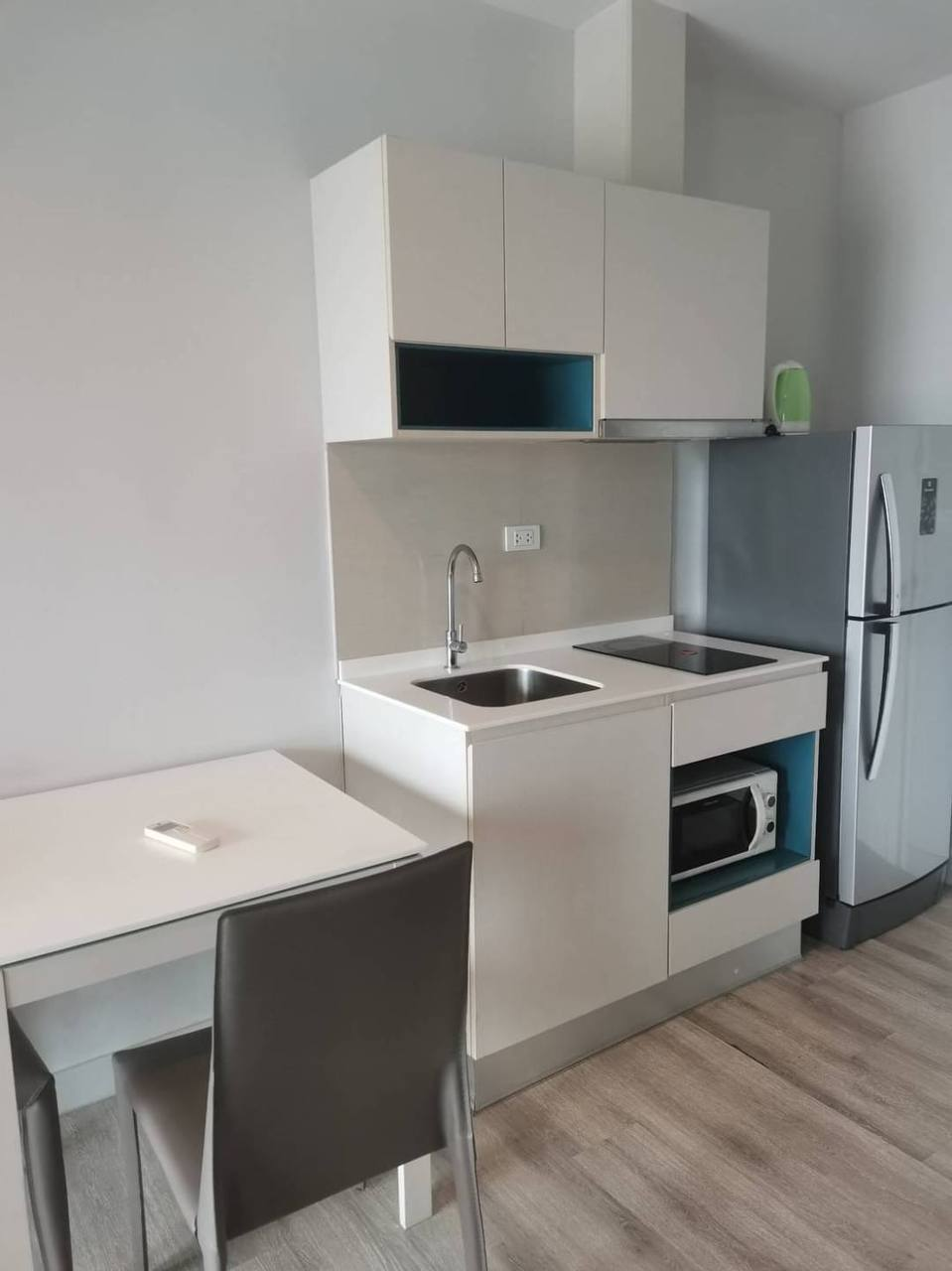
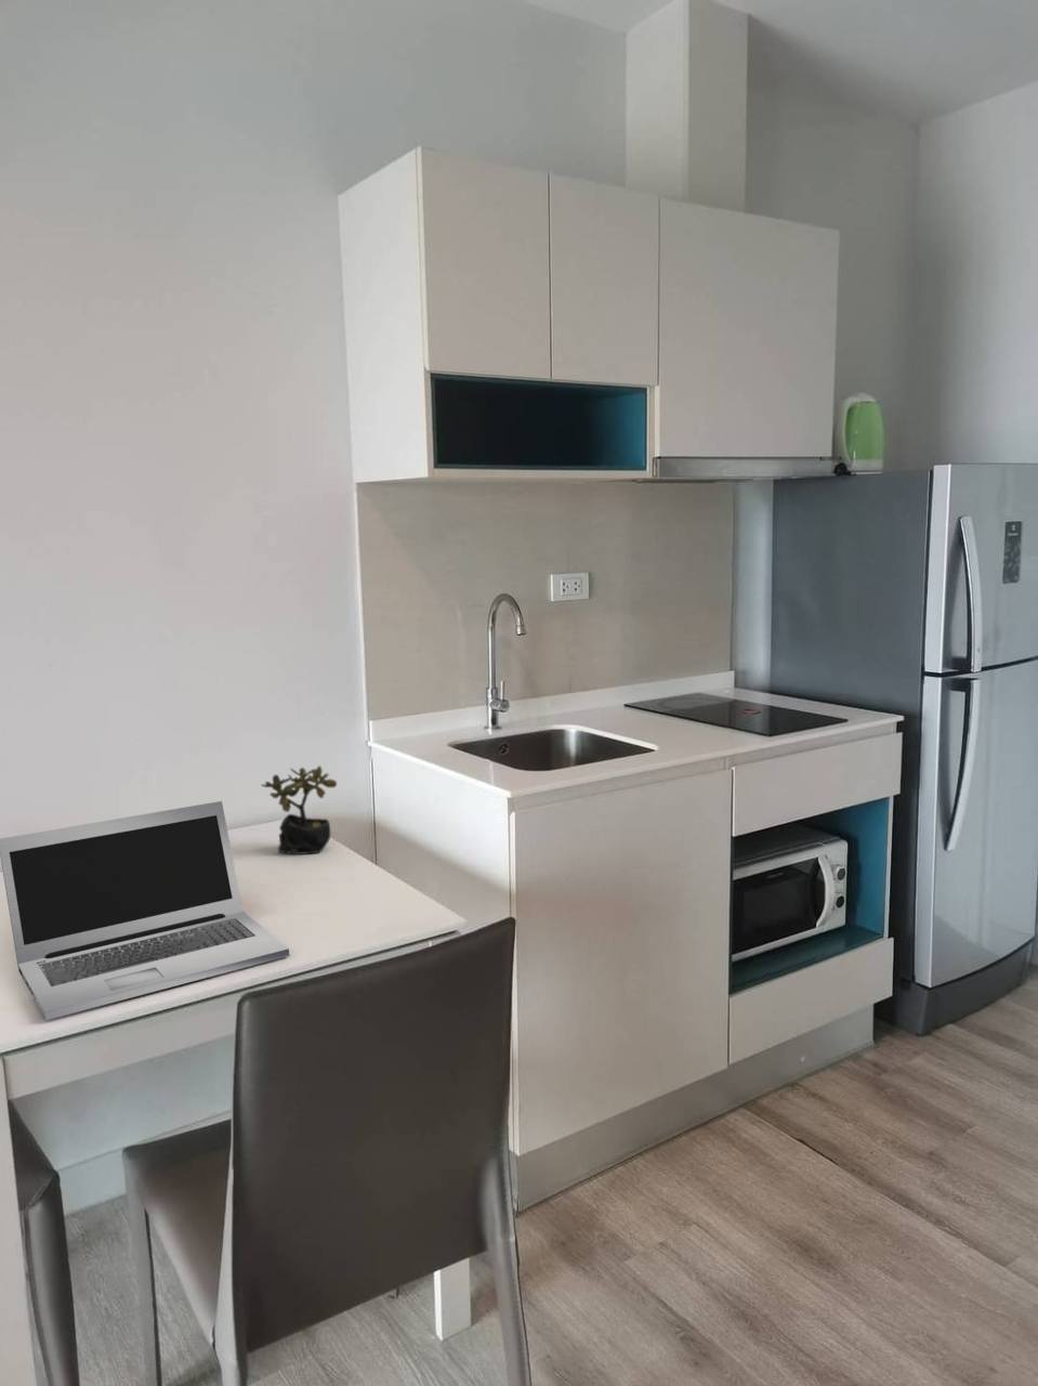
+ laptop (144, 899)
+ succulent plant (300, 808)
